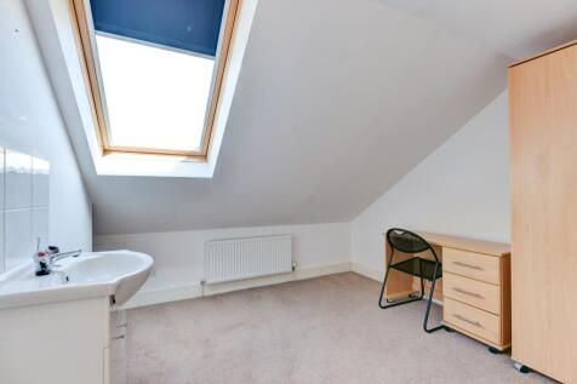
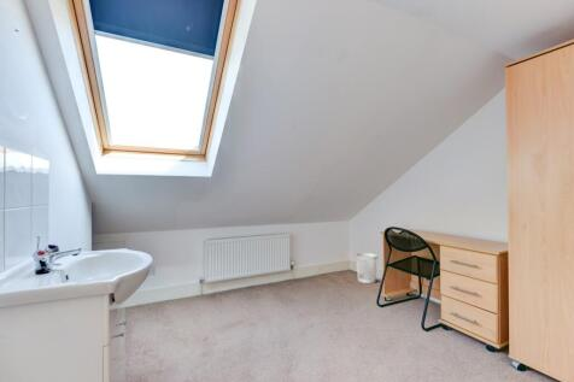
+ wastebasket (367, 268)
